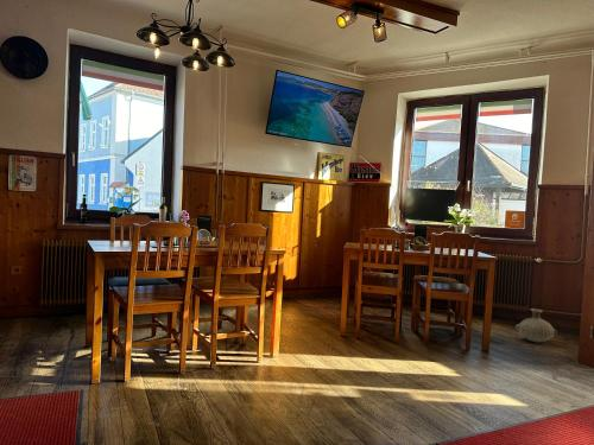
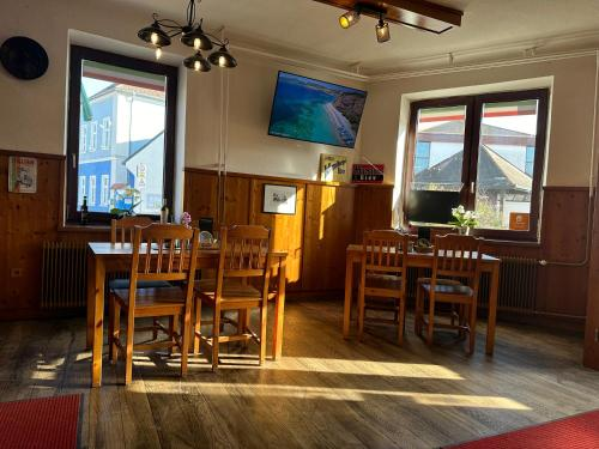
- vase (536, 325)
